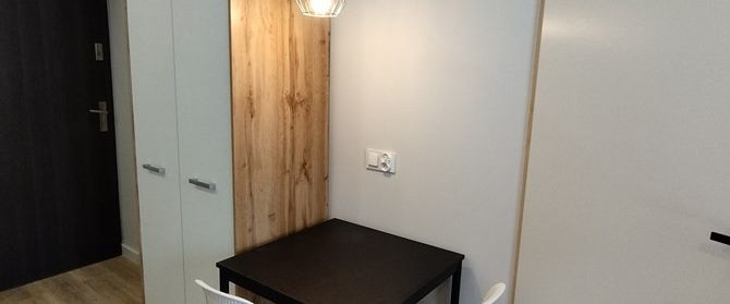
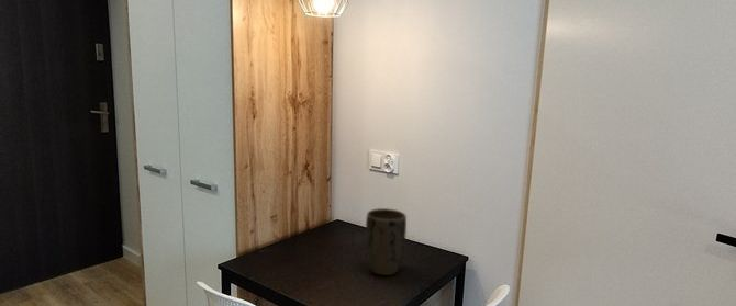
+ plant pot (384, 241)
